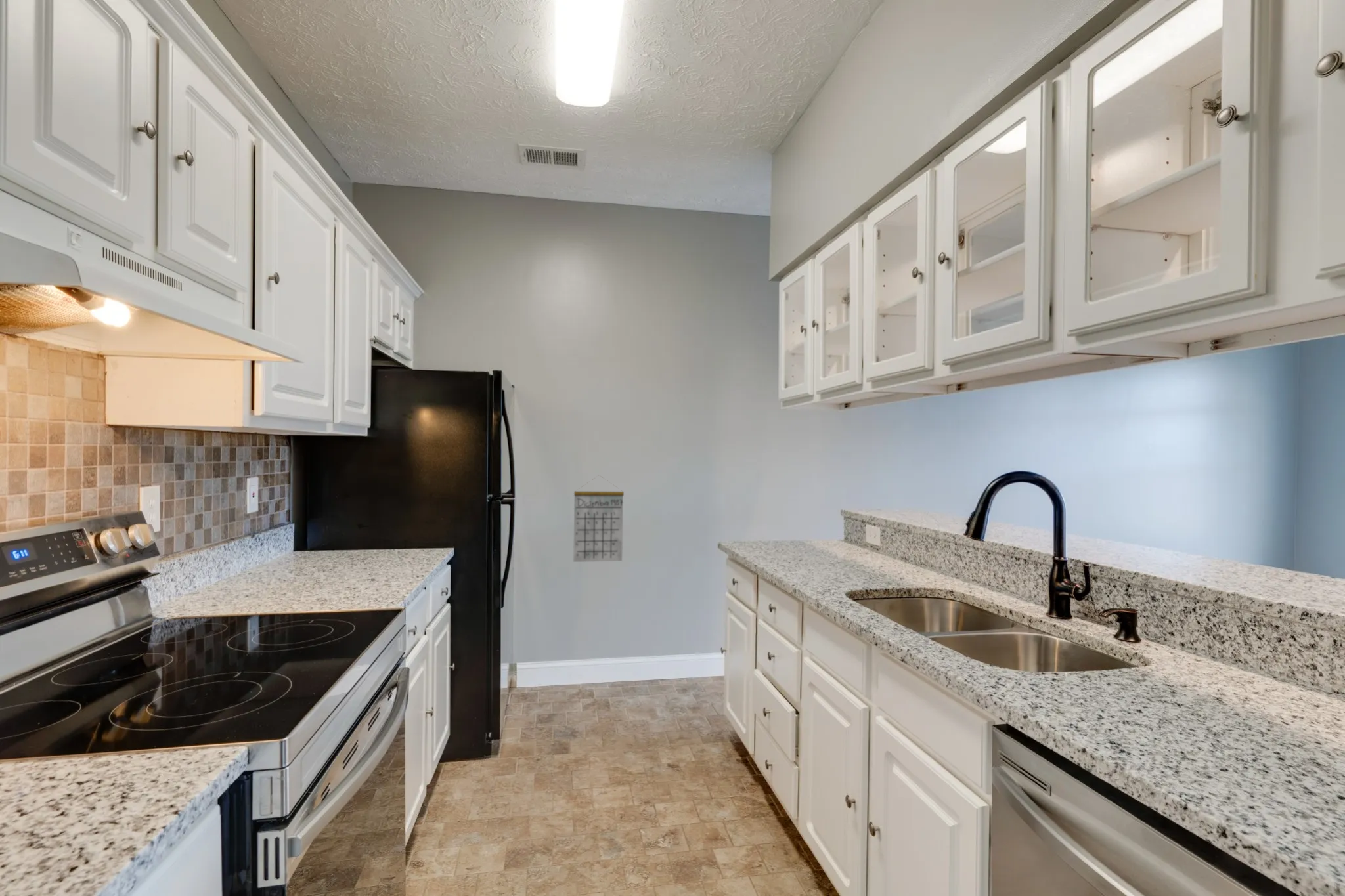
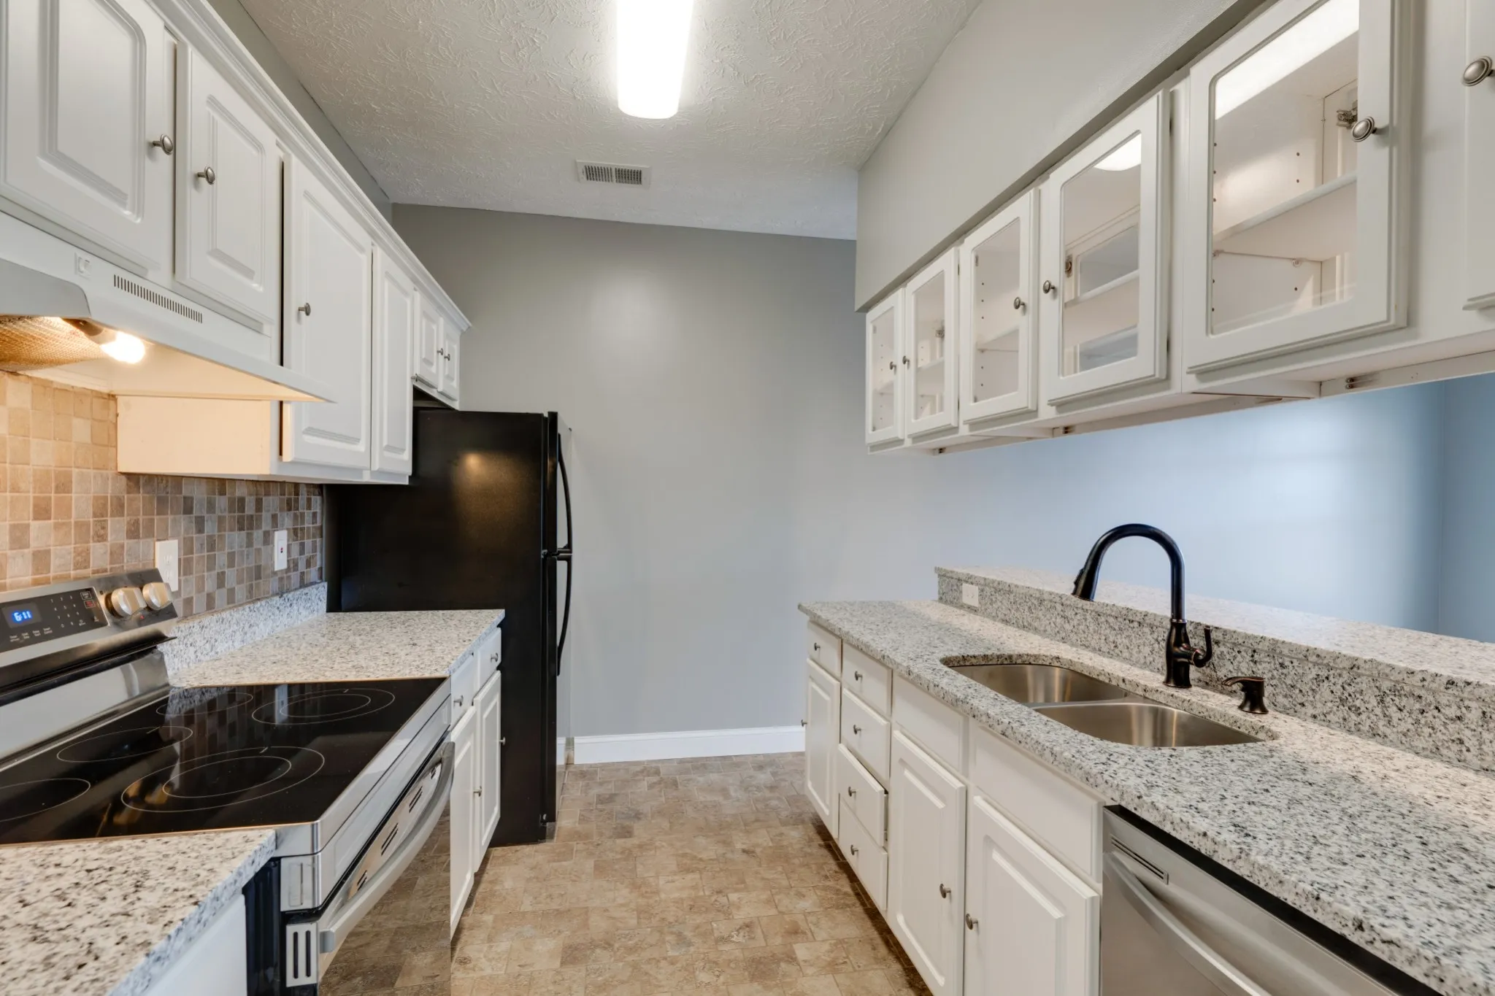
- calendar (598, 518)
